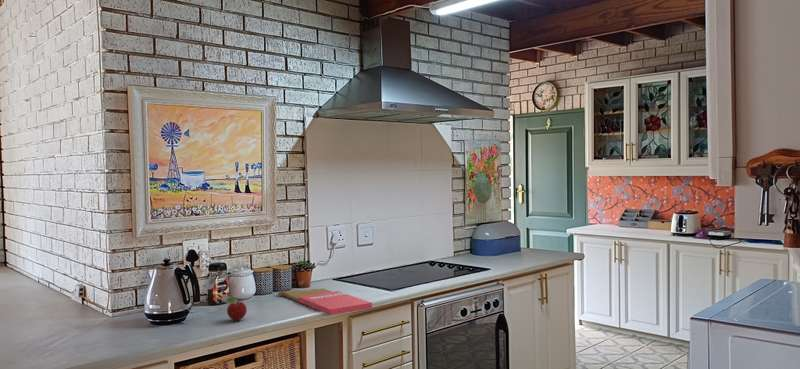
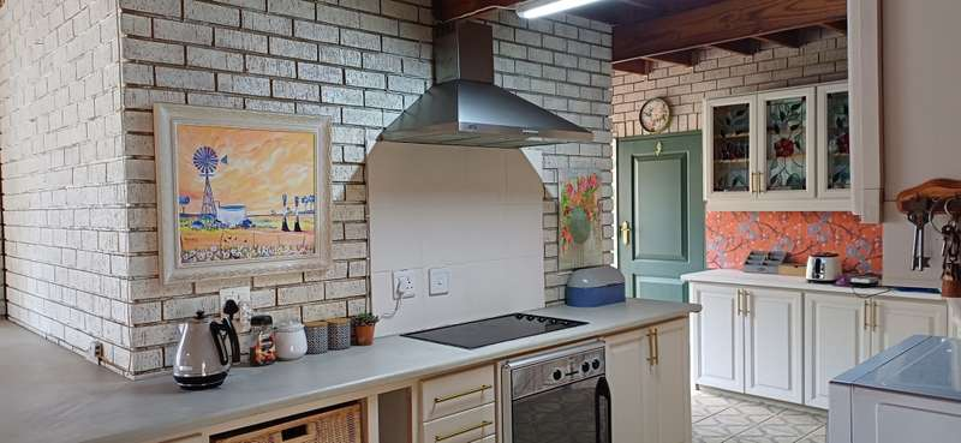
- fruit (234, 307)
- cutting board (321, 297)
